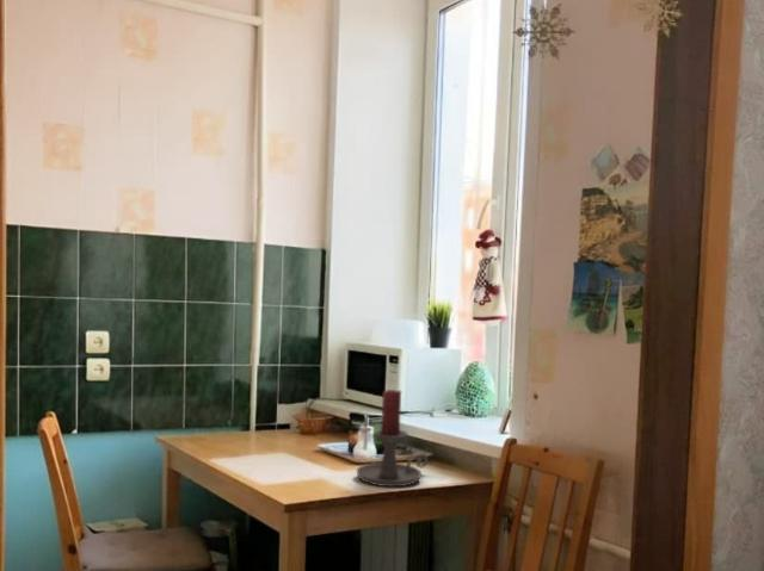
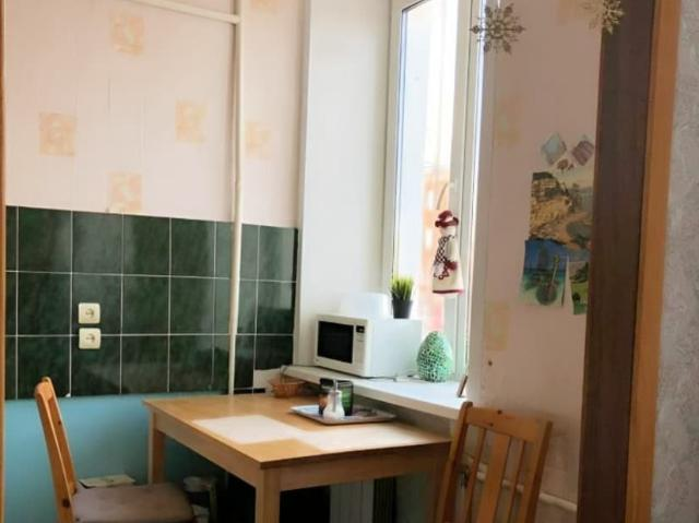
- candle holder (398, 433)
